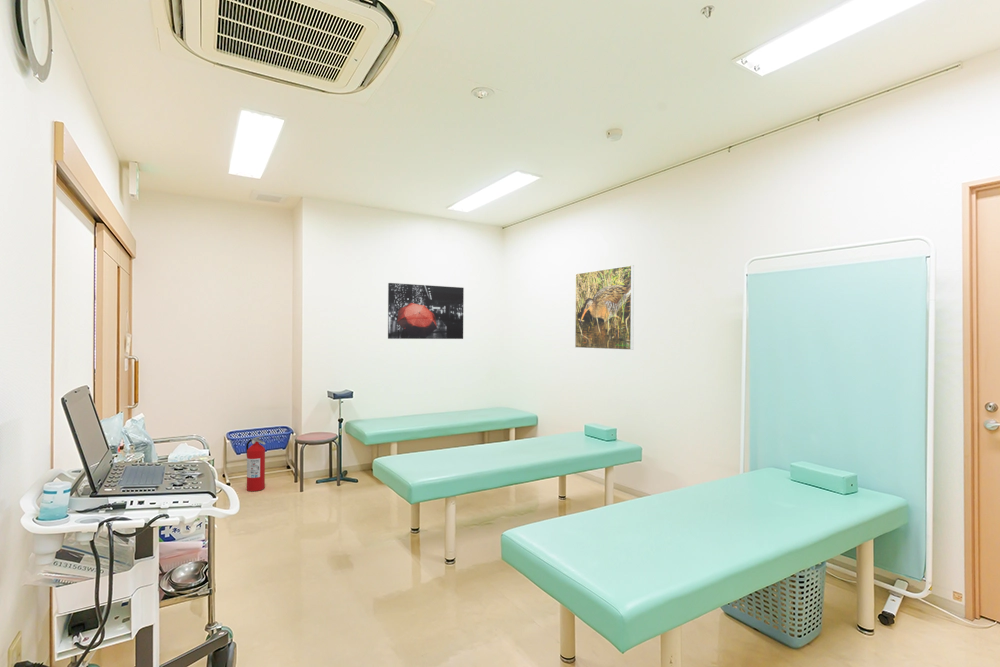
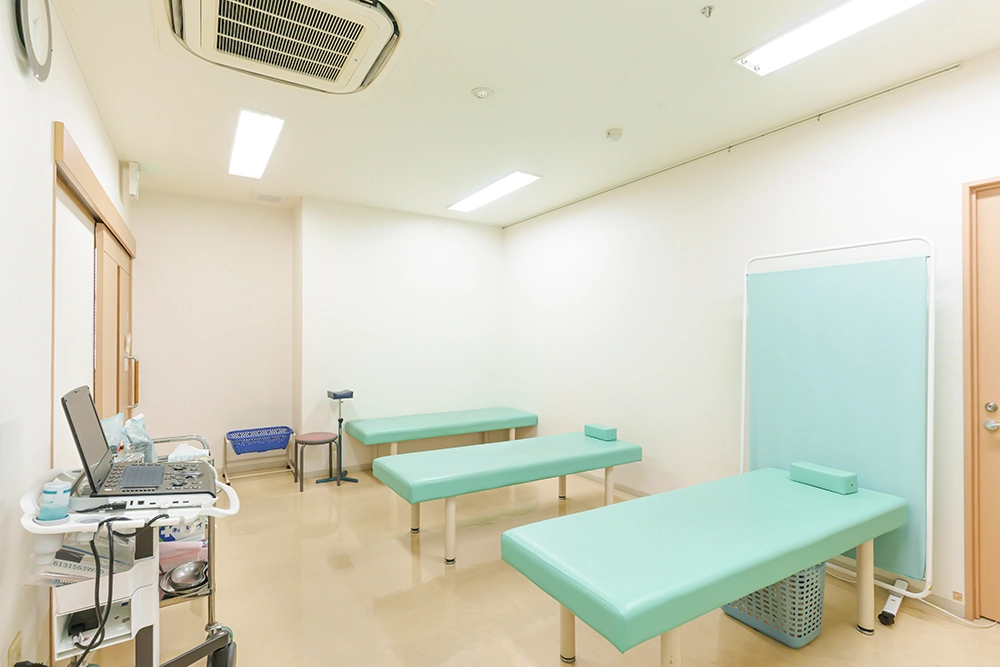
- fire extinguisher (255, 462)
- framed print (602, 309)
- wall art (427, 312)
